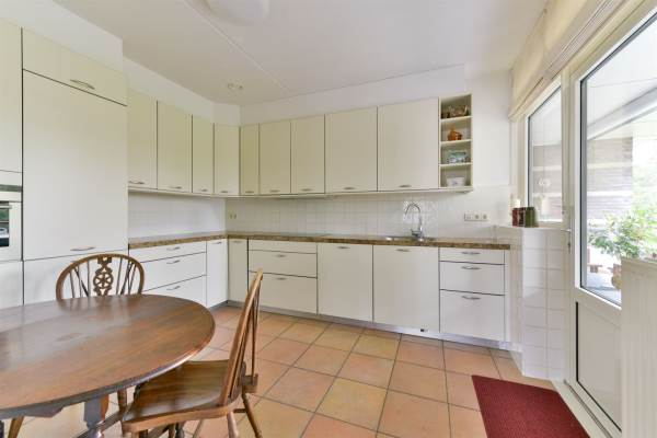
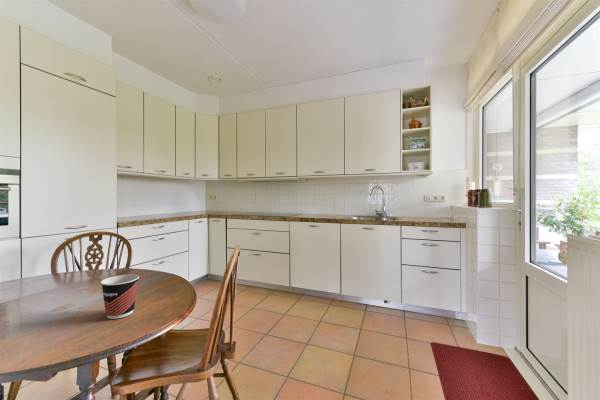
+ cup (120, 296)
